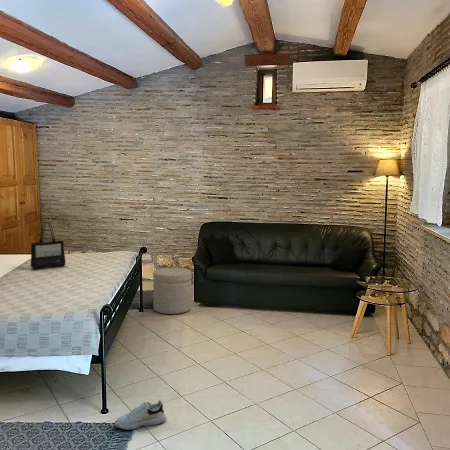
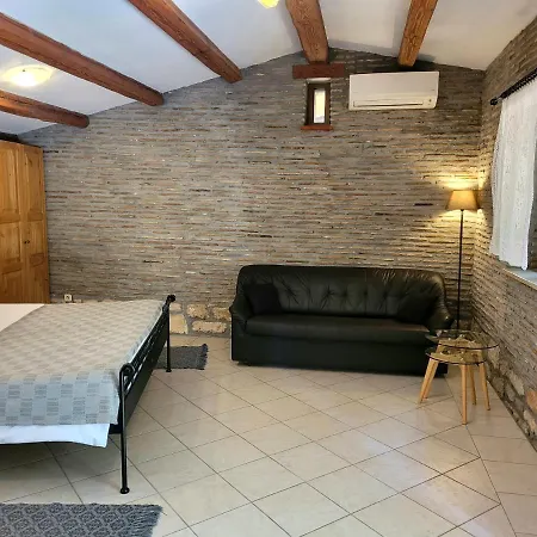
- shoe (140, 412)
- ottoman (172, 289)
- tote bag (47, 245)
